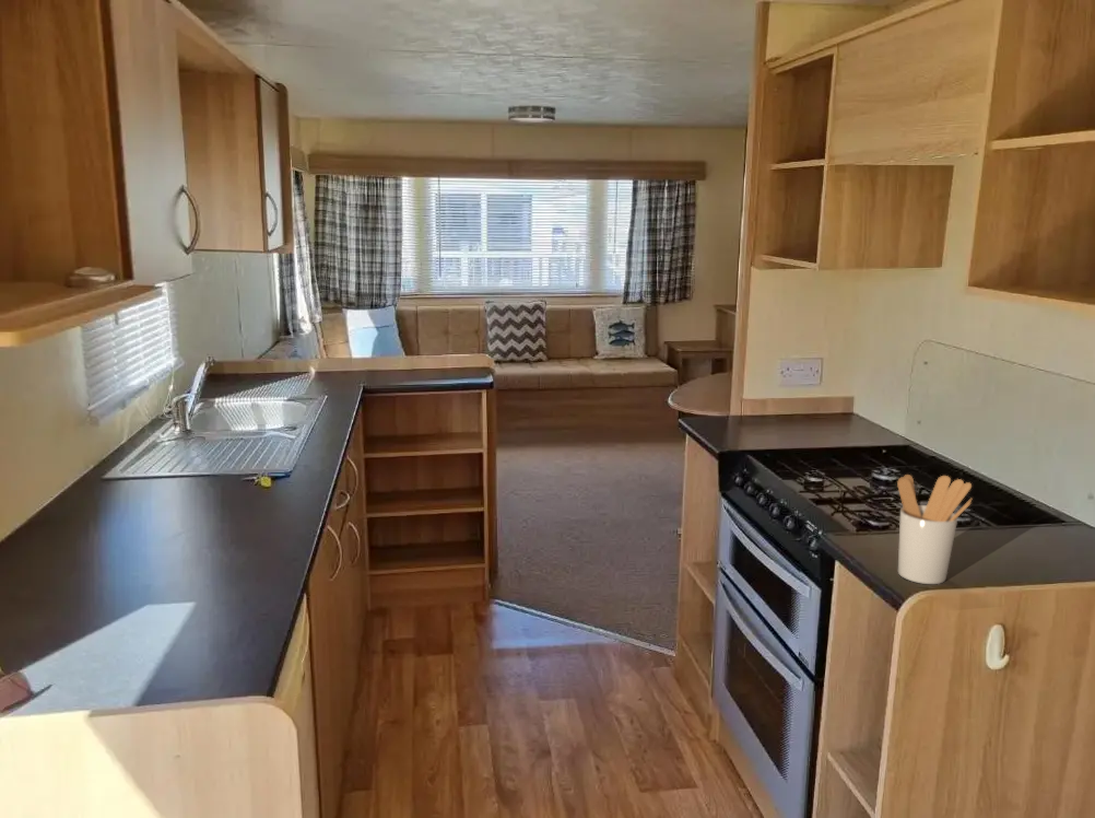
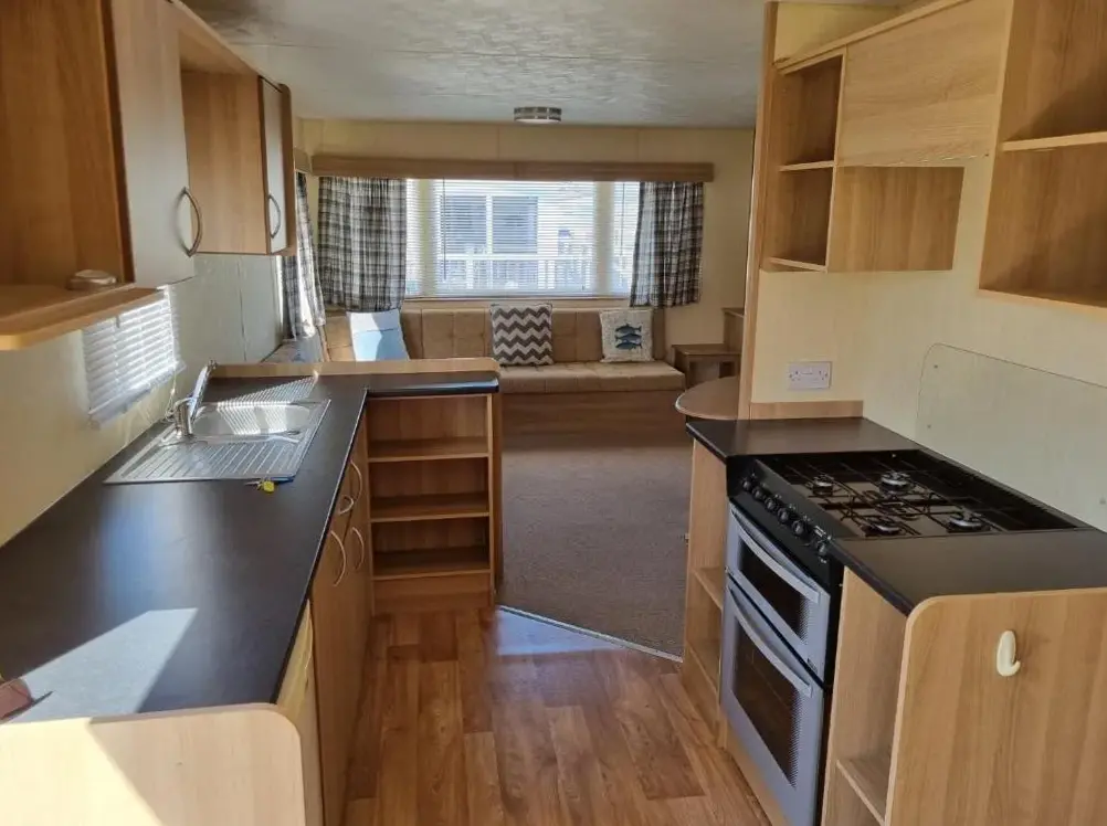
- utensil holder (933, 526)
